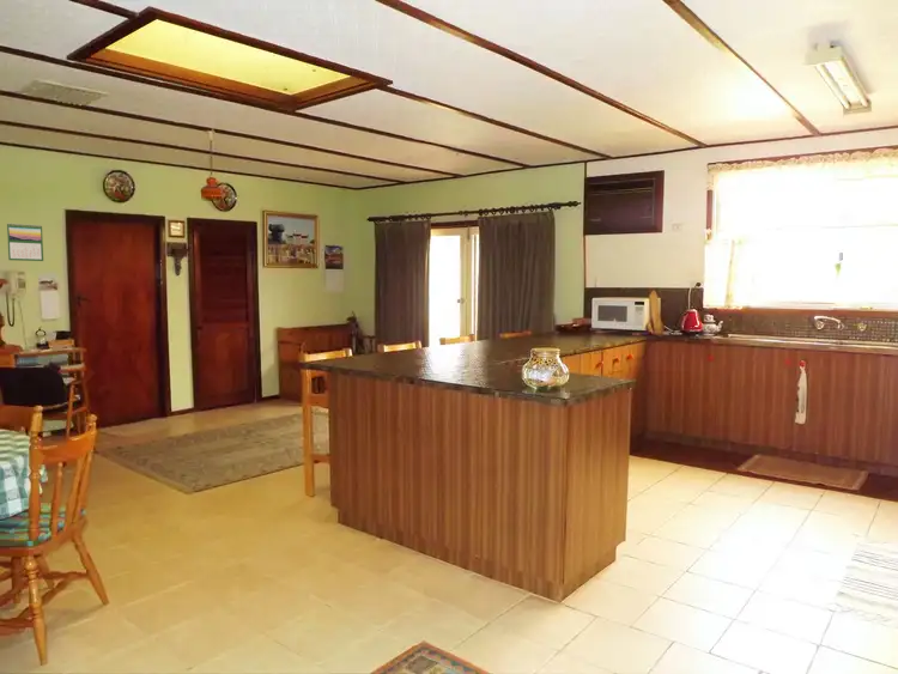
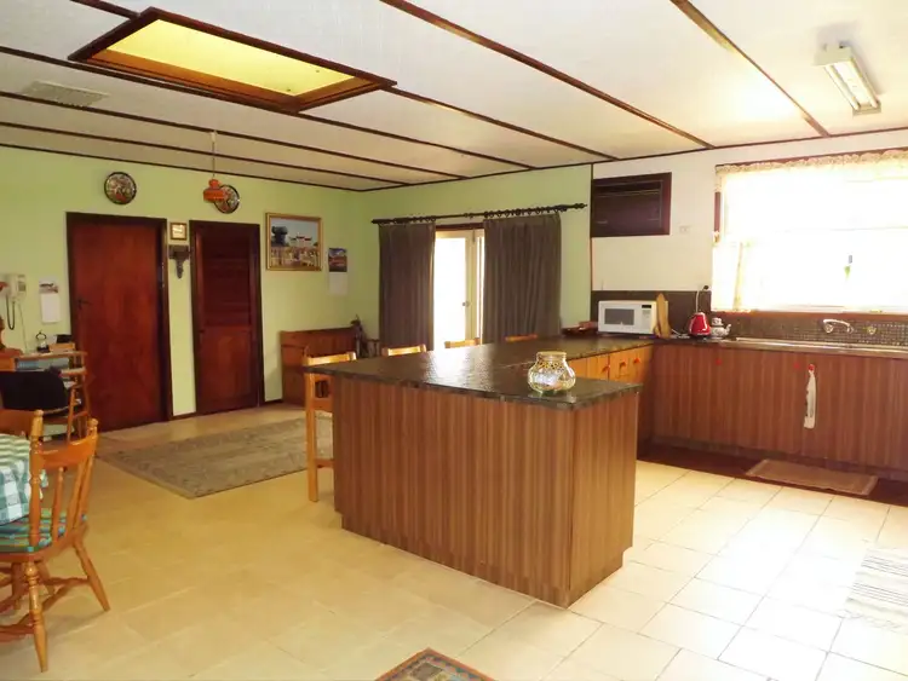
- calendar (25, 242)
